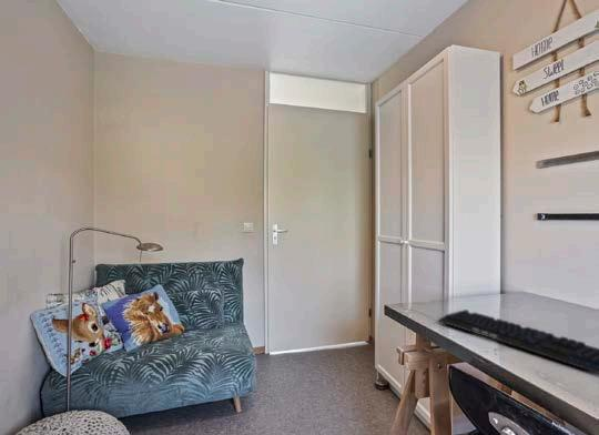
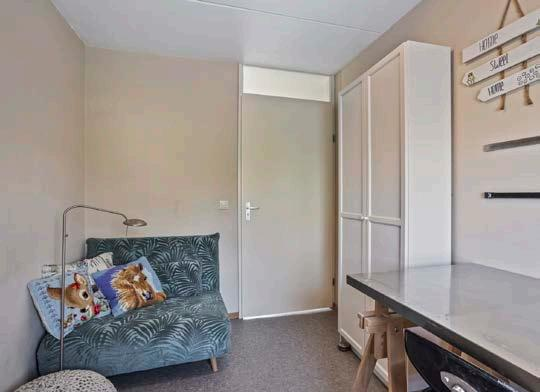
- keyboard (518, 335)
